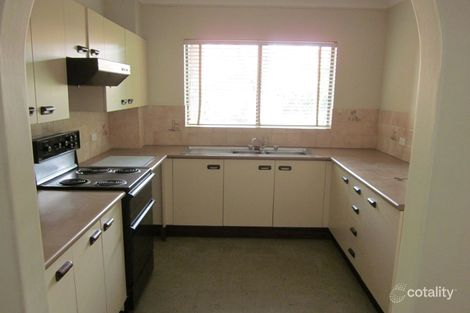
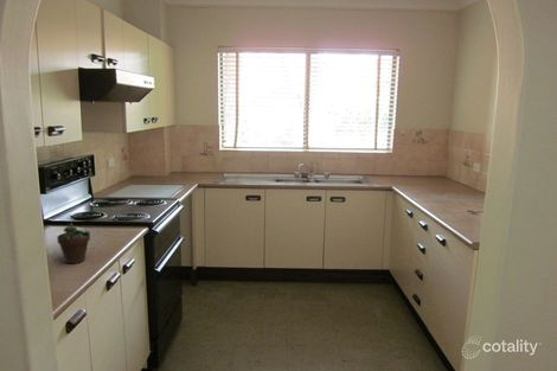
+ succulent plant (73, 237)
